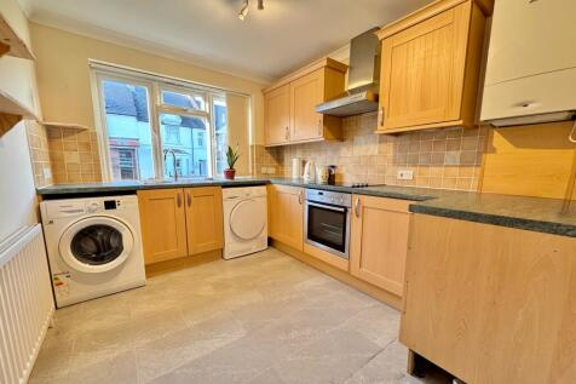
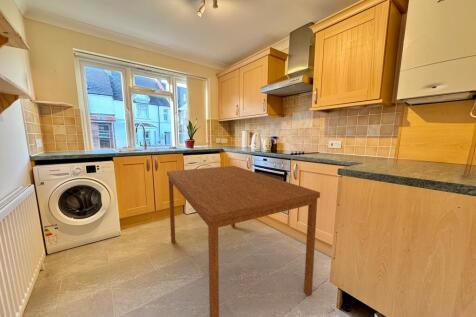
+ dining table (227, 222)
